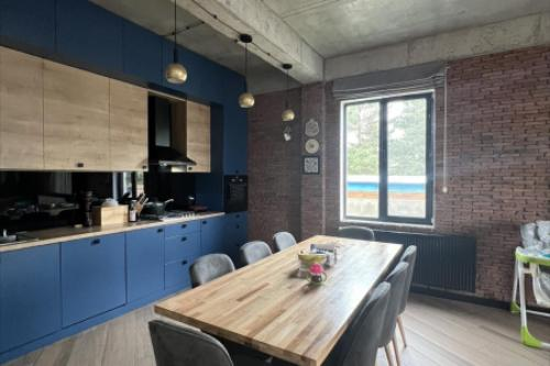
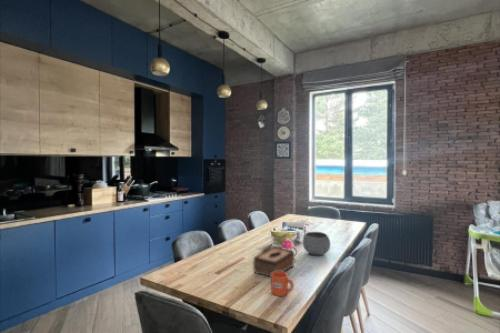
+ tissue box (274, 261)
+ bowl (316, 243)
+ mug (282, 283)
